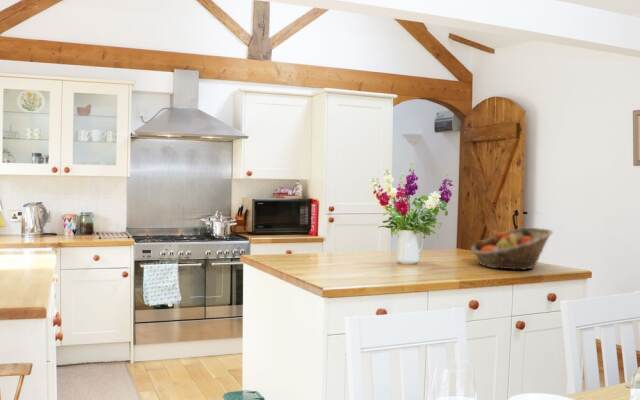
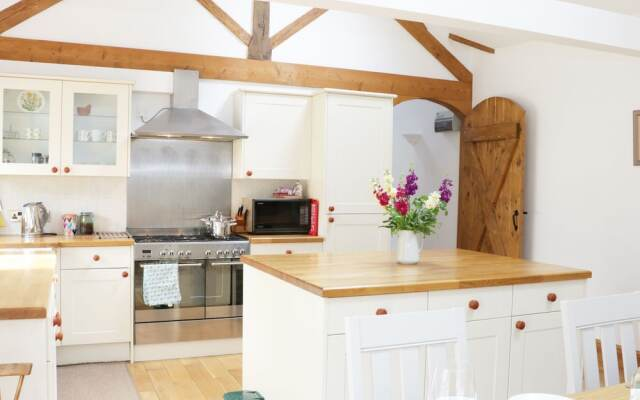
- fruit basket (510, 247)
